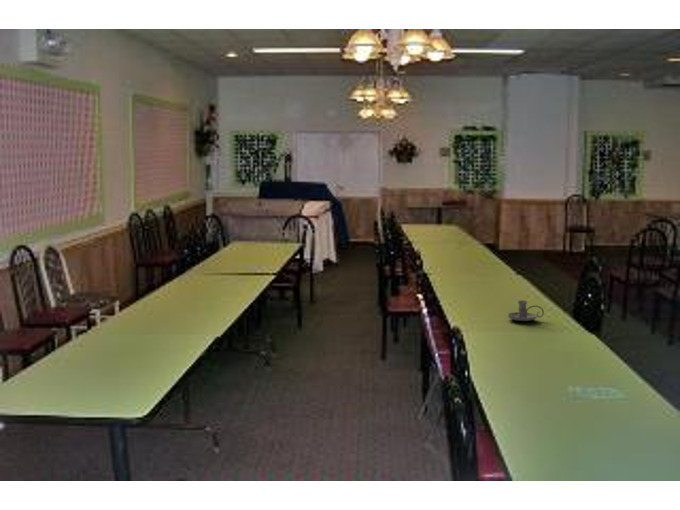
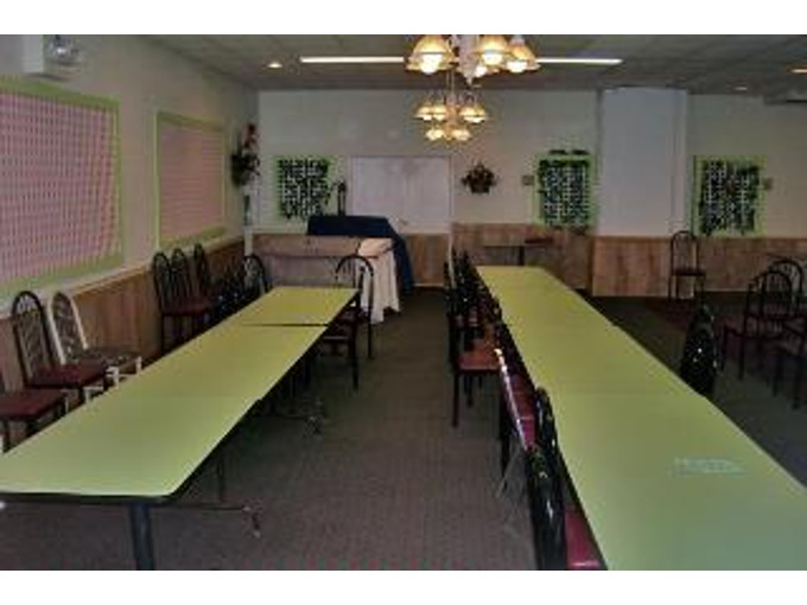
- candle holder (525, 310)
